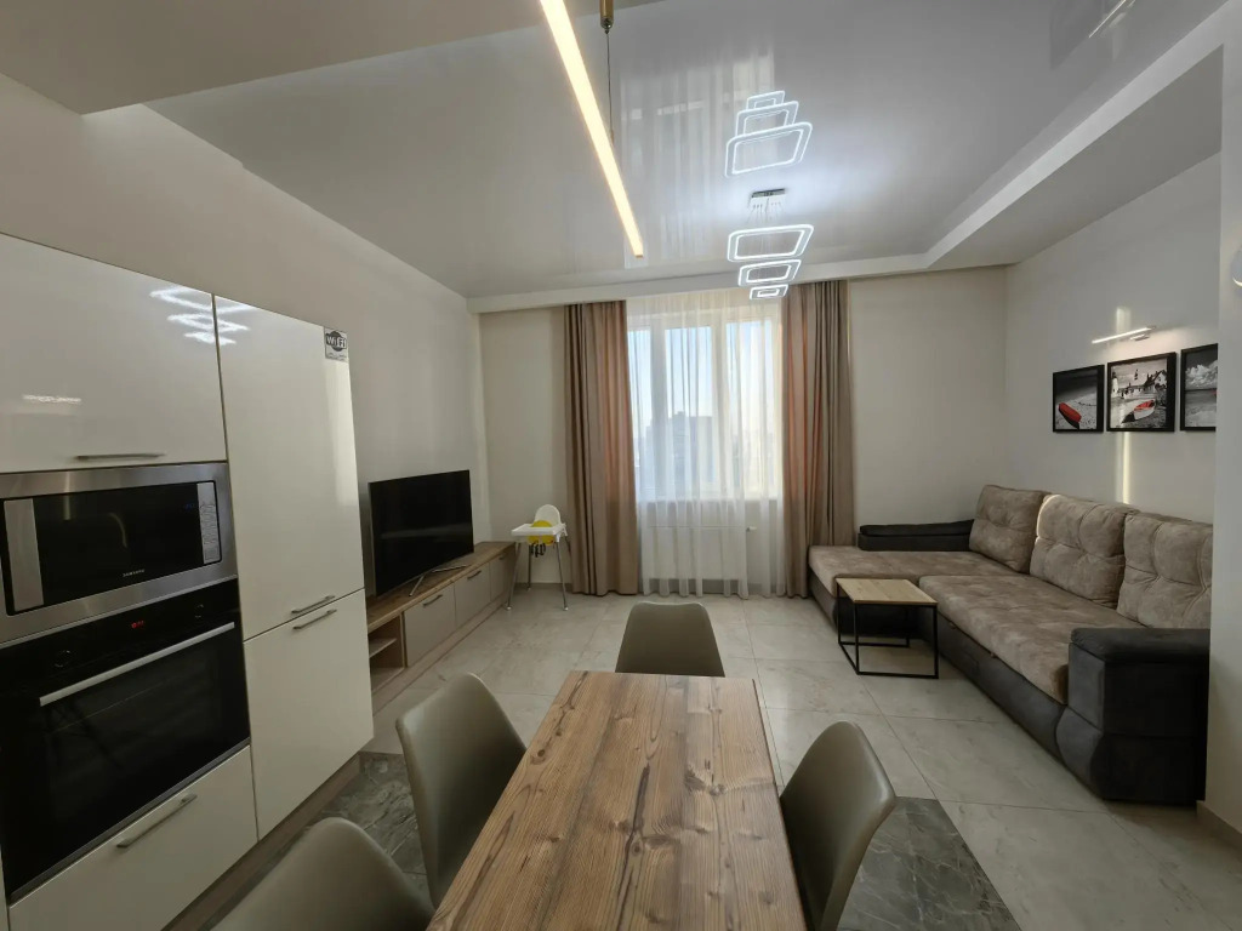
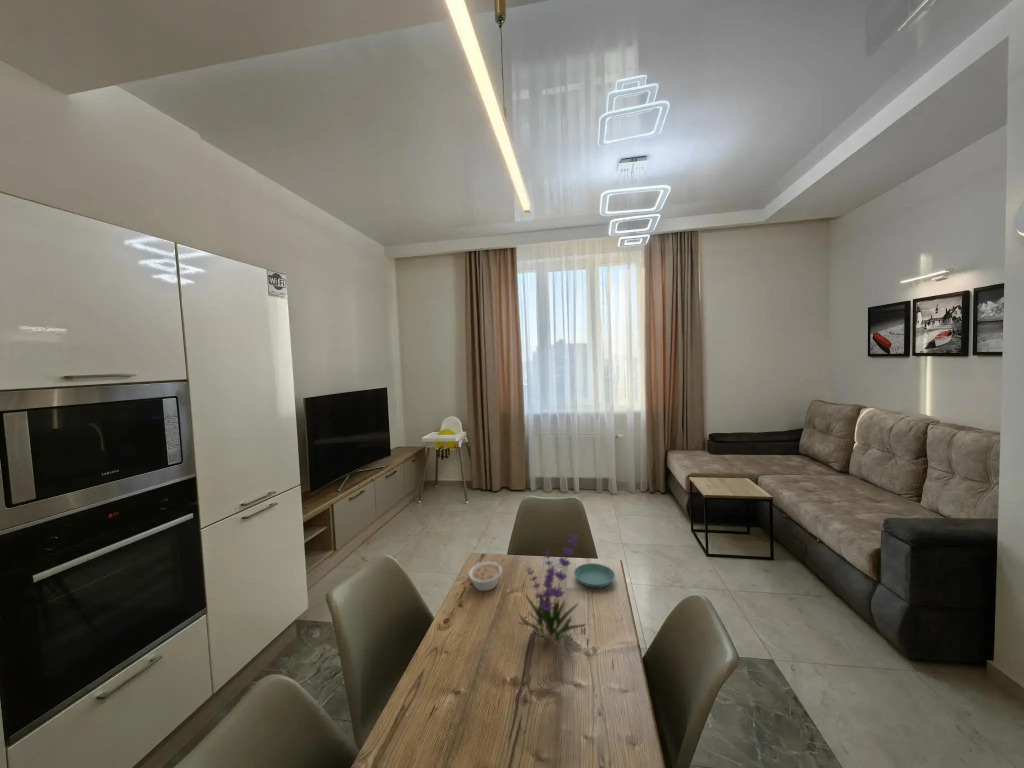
+ saucer (594, 576)
+ plant (549, 586)
+ legume (486, 575)
